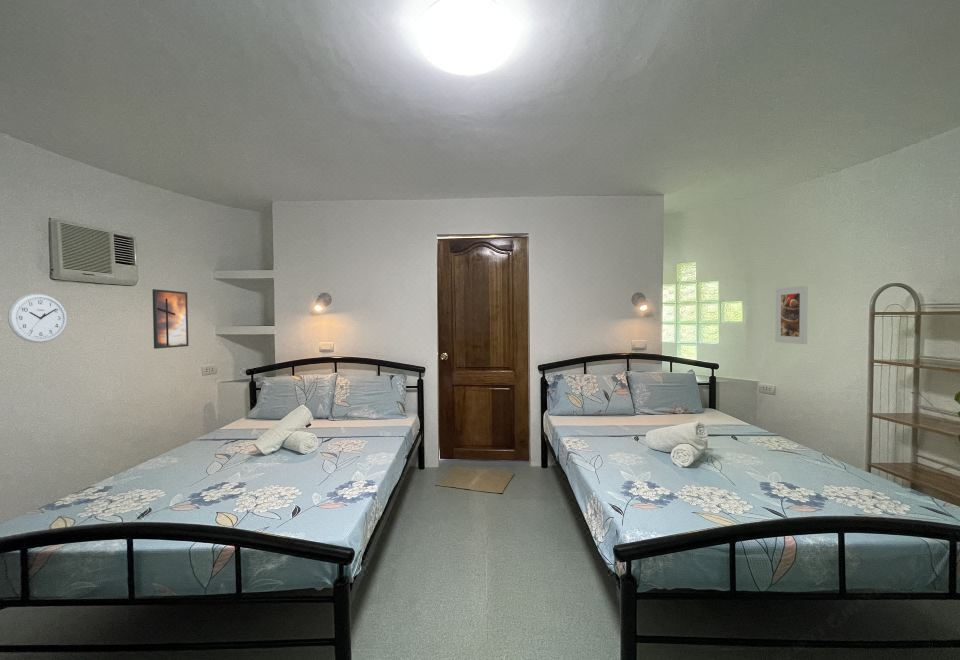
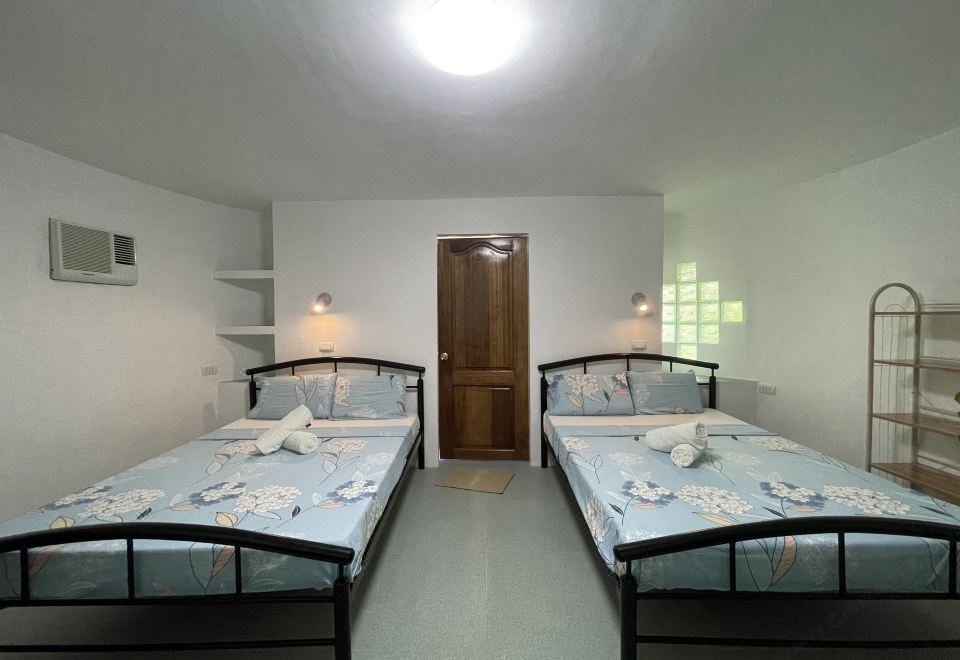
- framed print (171, 319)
- wall clock (40, 318)
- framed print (790, 315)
